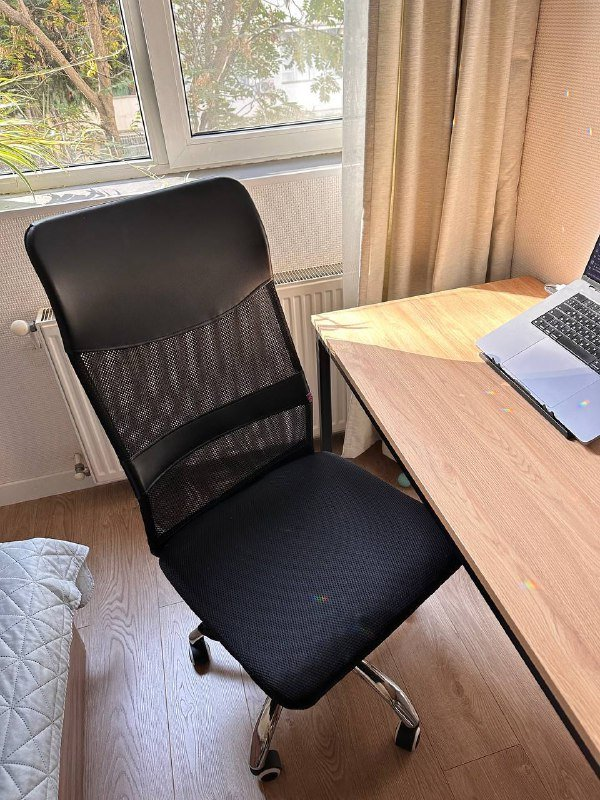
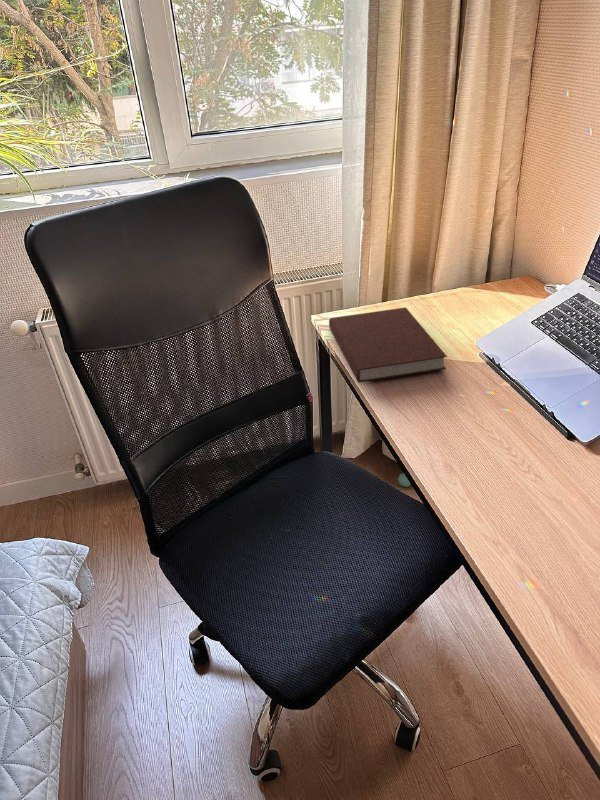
+ notebook (383, 342)
